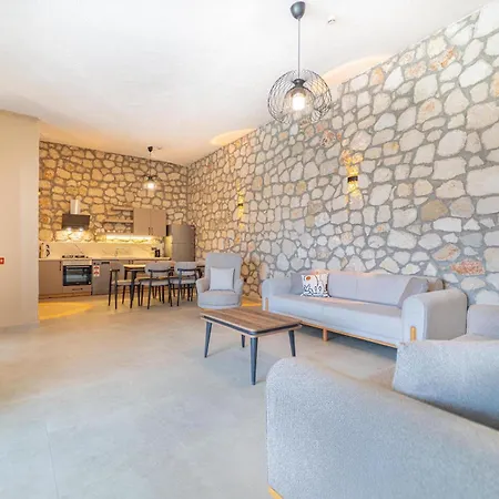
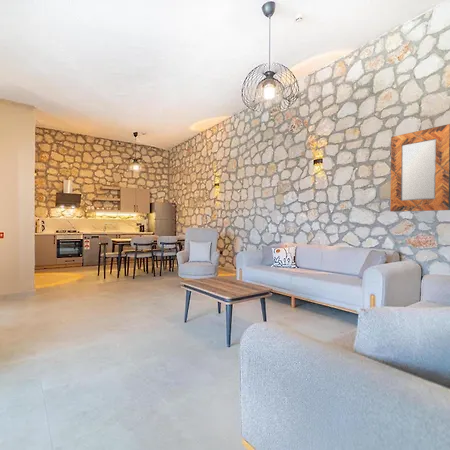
+ home mirror (418, 171)
